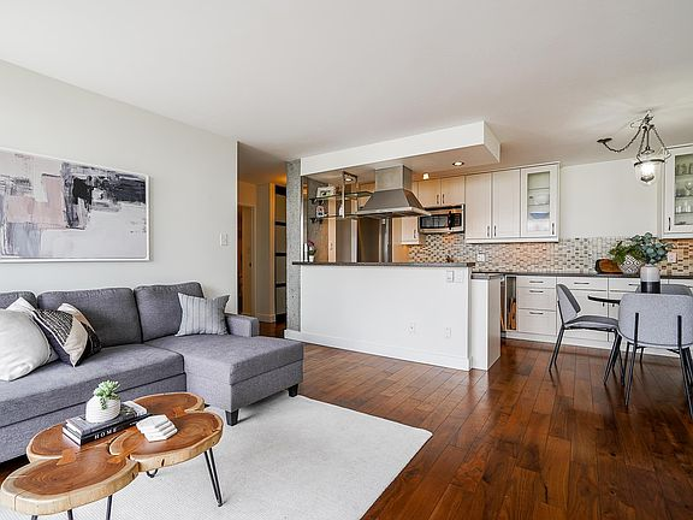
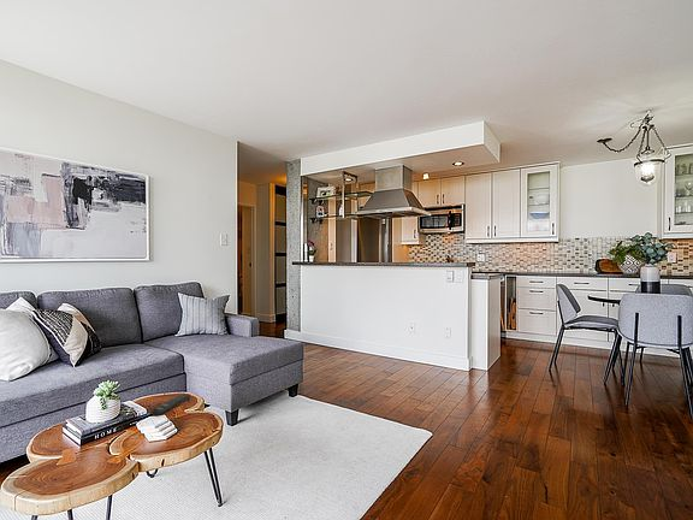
+ remote control (172, 403)
